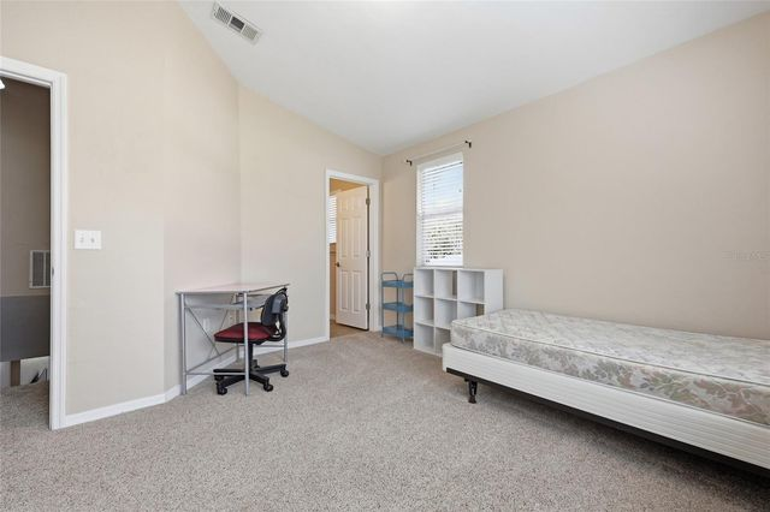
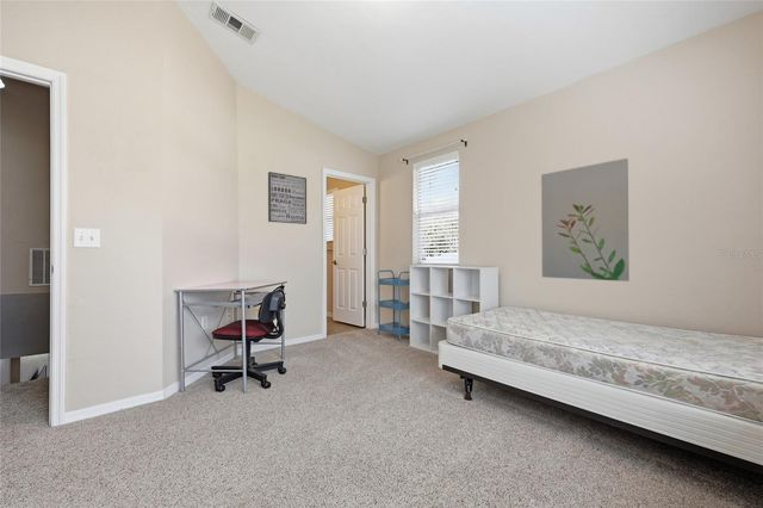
+ wall art (581, 223)
+ wall art (287, 198)
